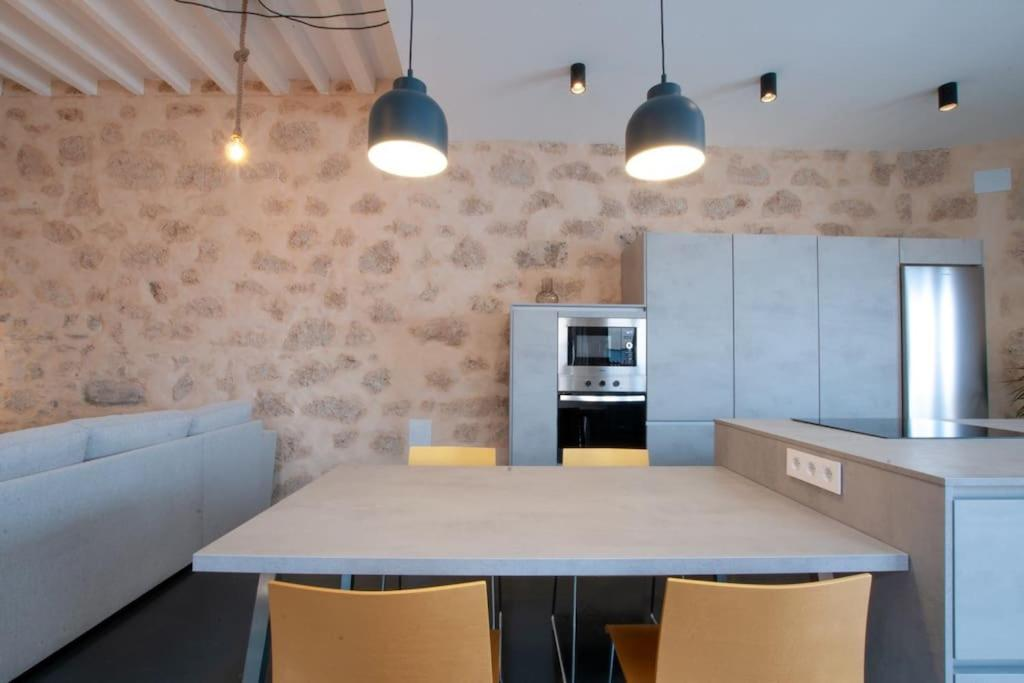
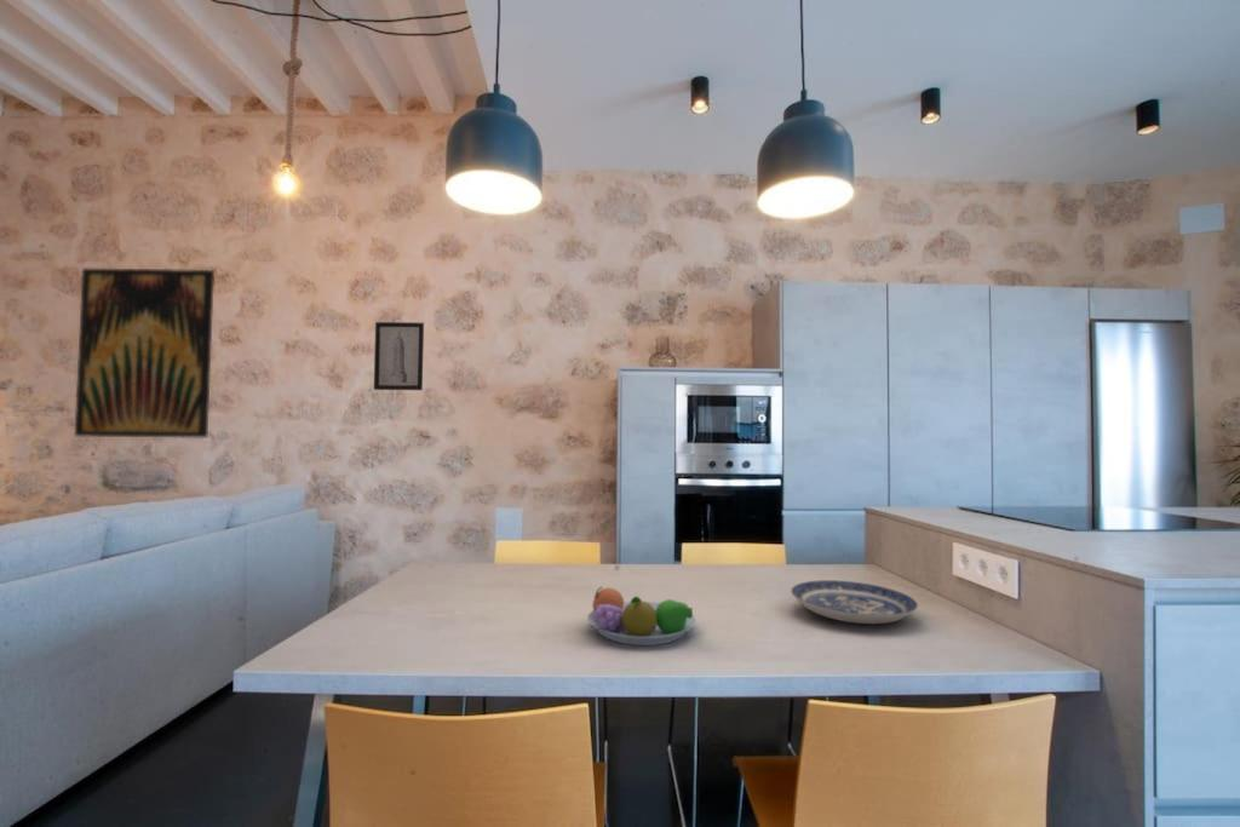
+ plate (851, 604)
+ wall art (144, 352)
+ fruit bowl (643, 608)
+ wall art (398, 356)
